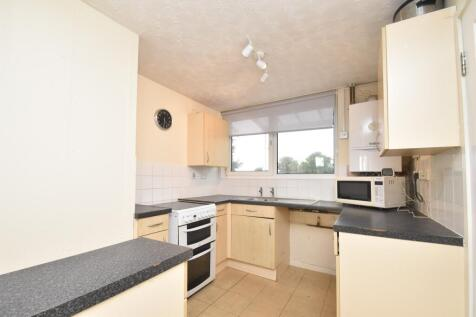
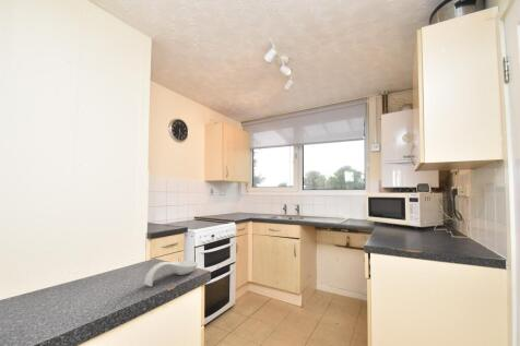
+ spoon rest (173, 267)
